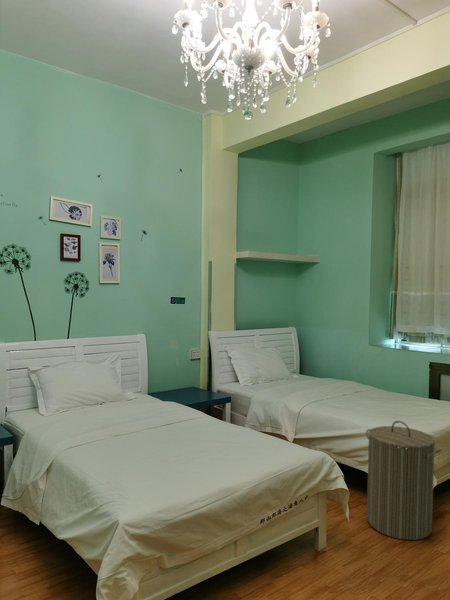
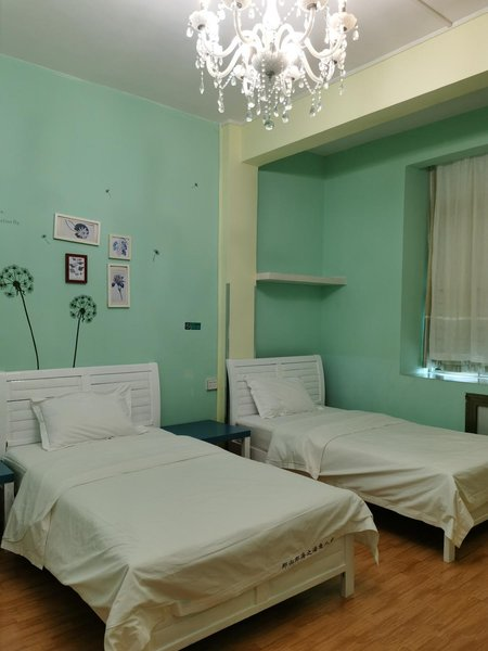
- laundry hamper (400, 472)
